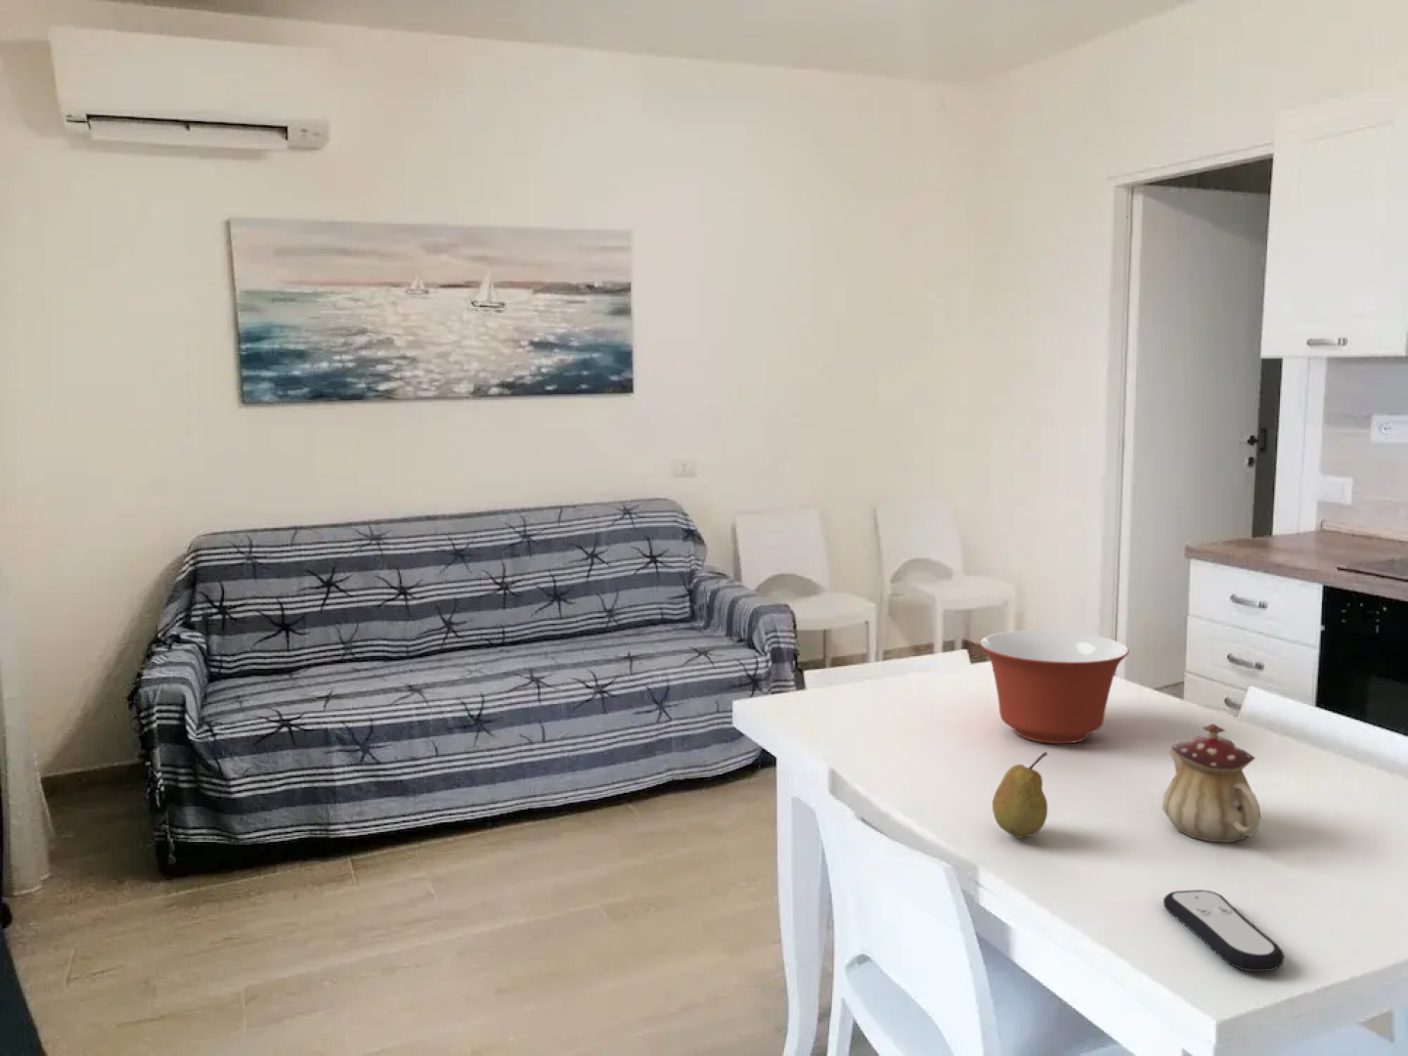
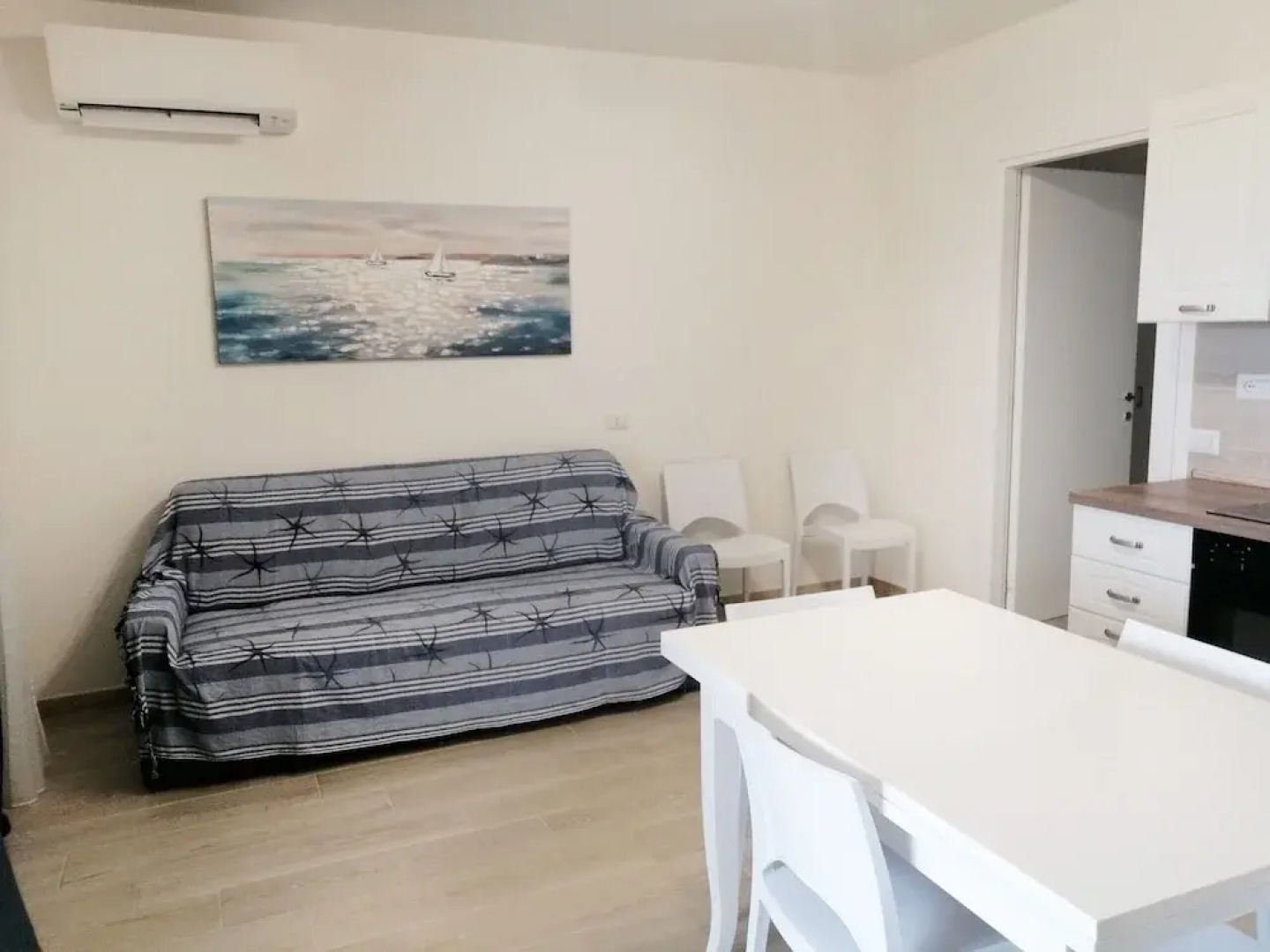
- remote control (1223, 927)
- teapot (1214, 779)
- fruit (1021, 795)
- mixing bowl (1051, 689)
